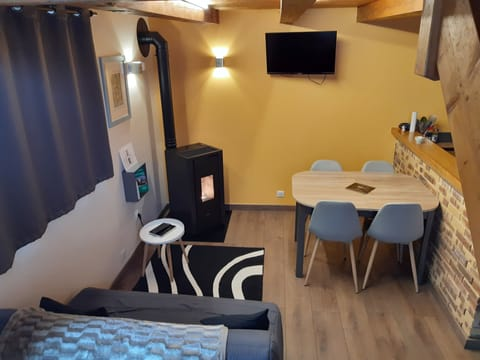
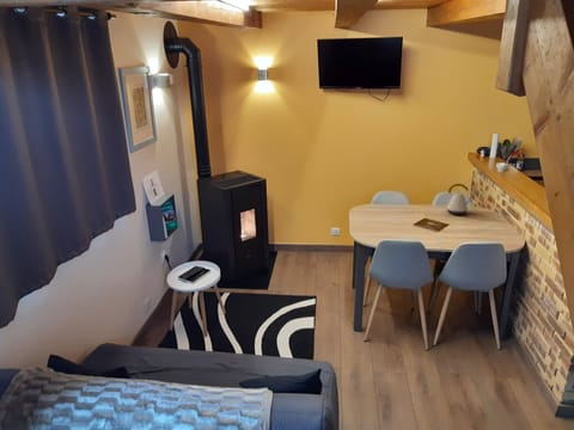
+ kettle (458, 198)
